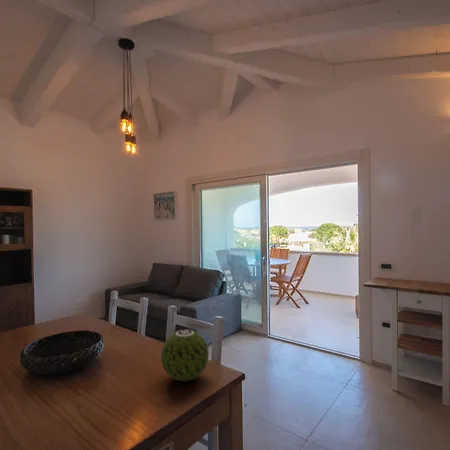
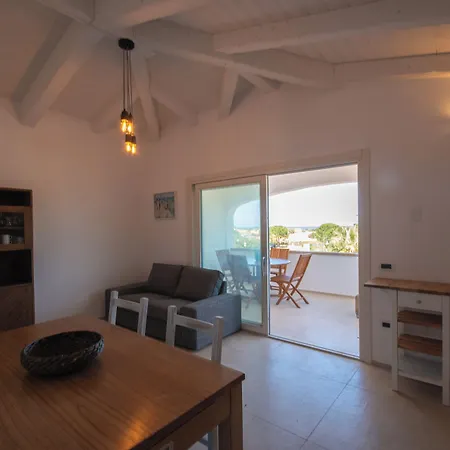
- decorative ball (185, 354)
